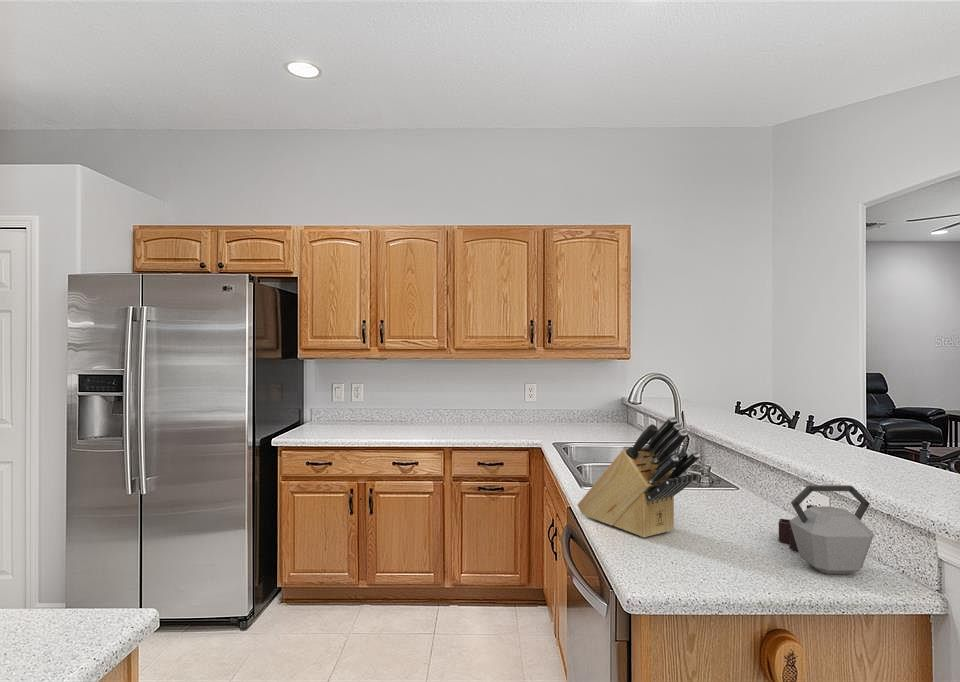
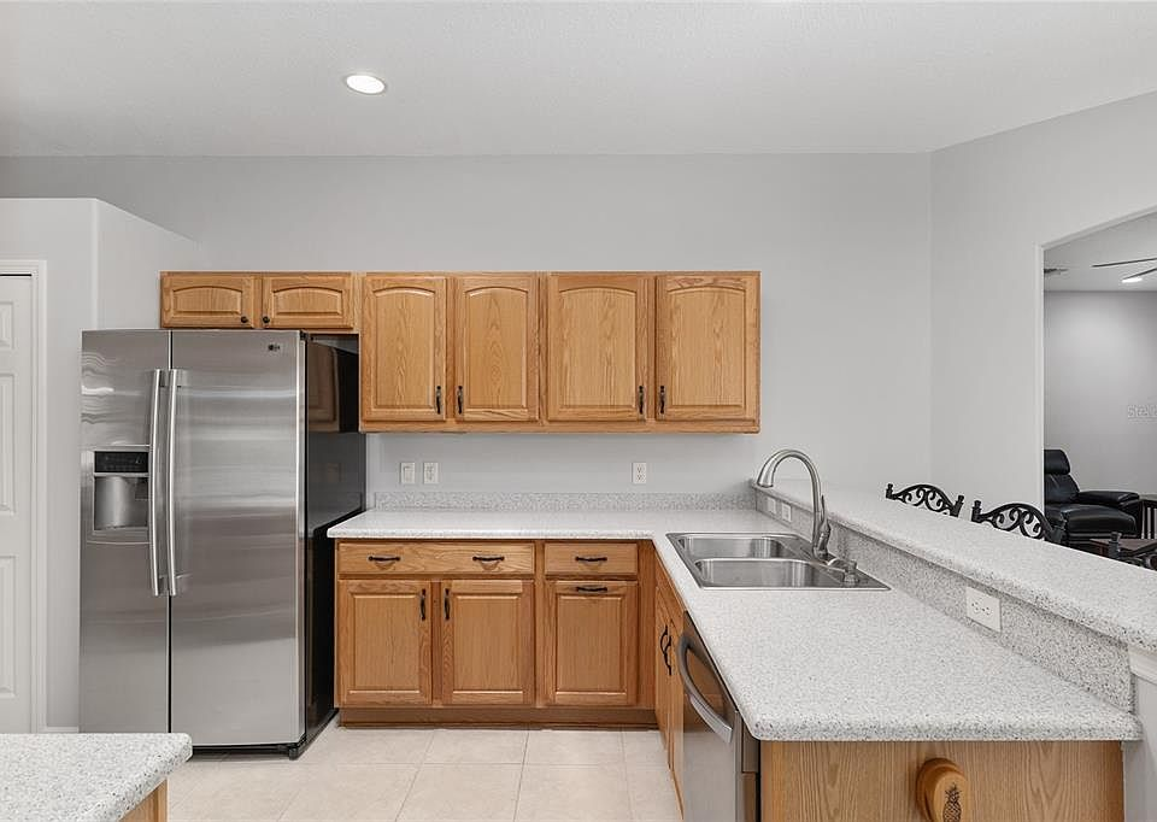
- knife block (635, 470)
- kettle (812, 517)
